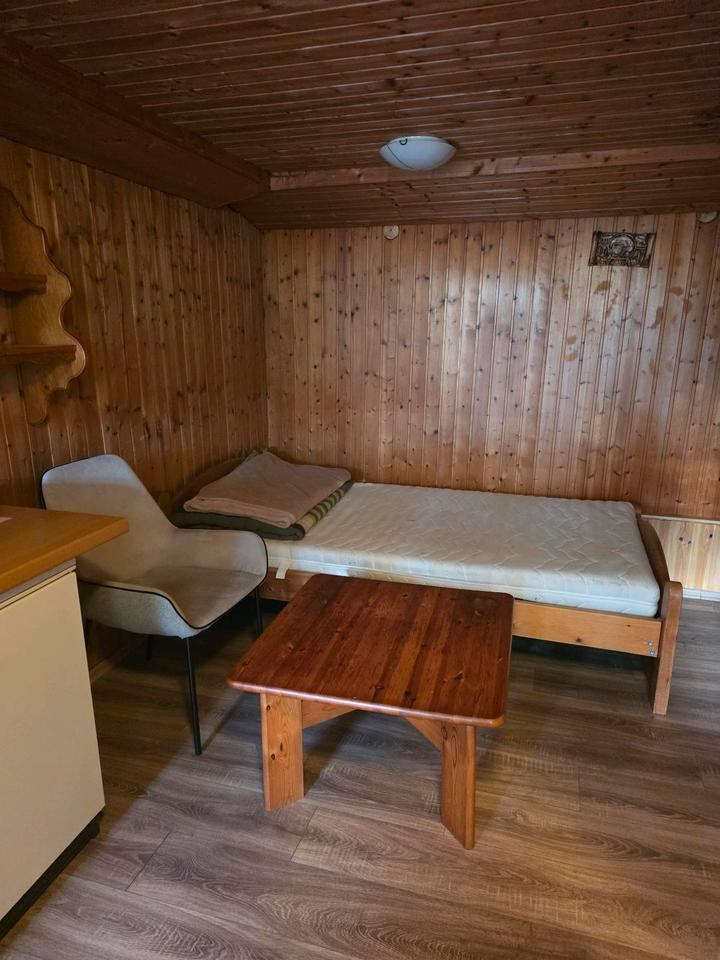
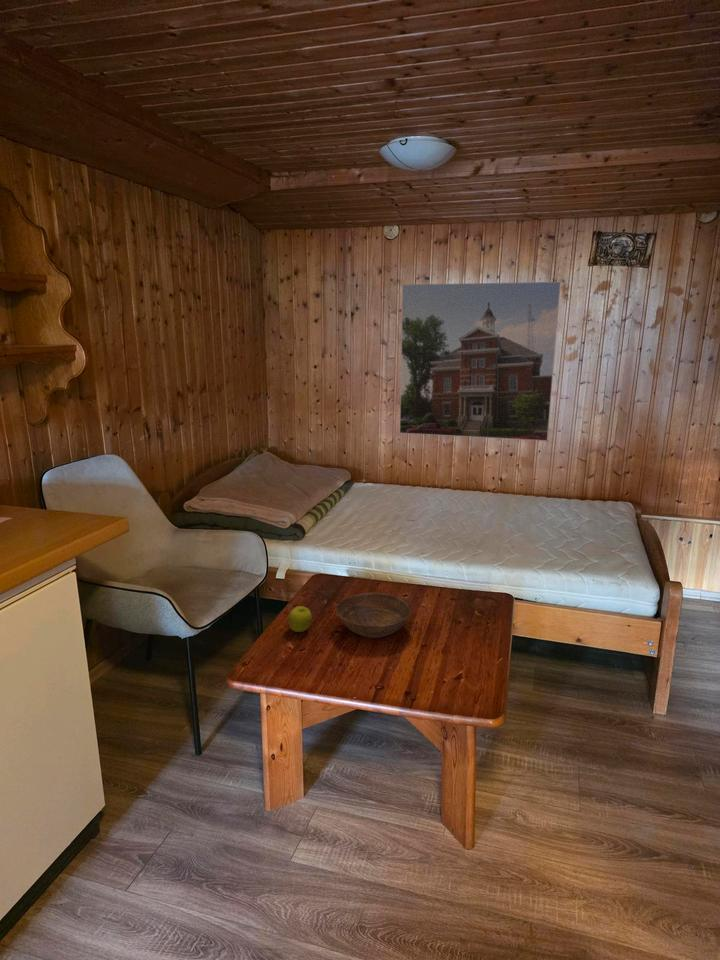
+ bowl (373, 619)
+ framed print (475, 362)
+ fruit (300, 619)
